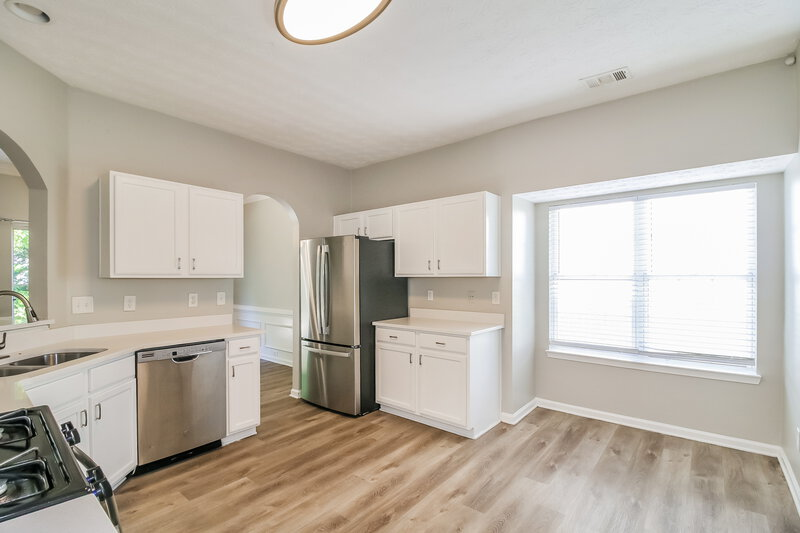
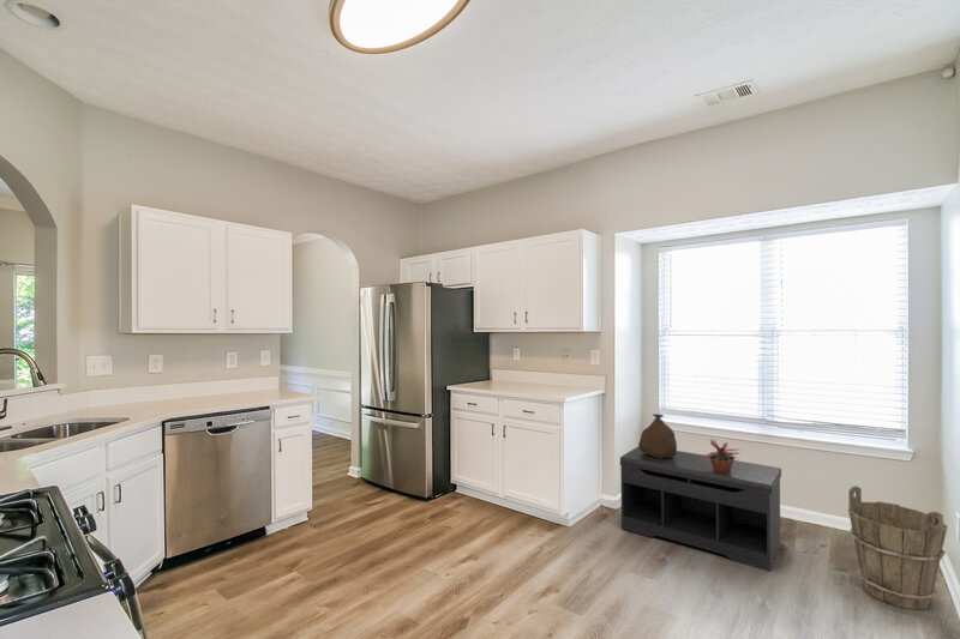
+ bucket (895, 545)
+ bag (658, 434)
+ bench (697, 499)
+ potted plant (721, 453)
